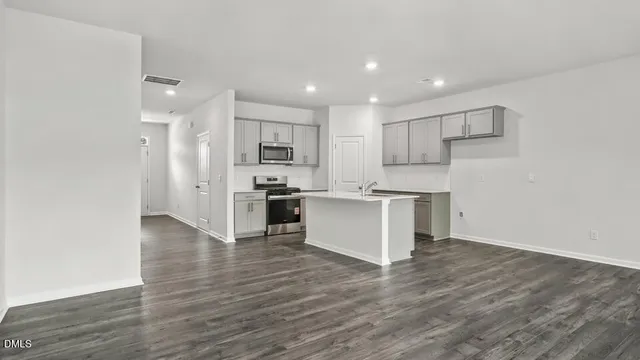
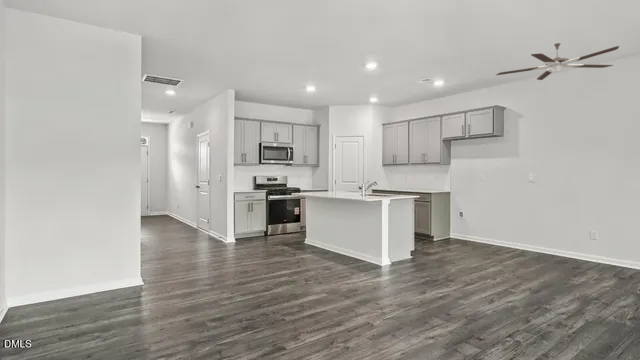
+ ceiling fan (551, 59)
